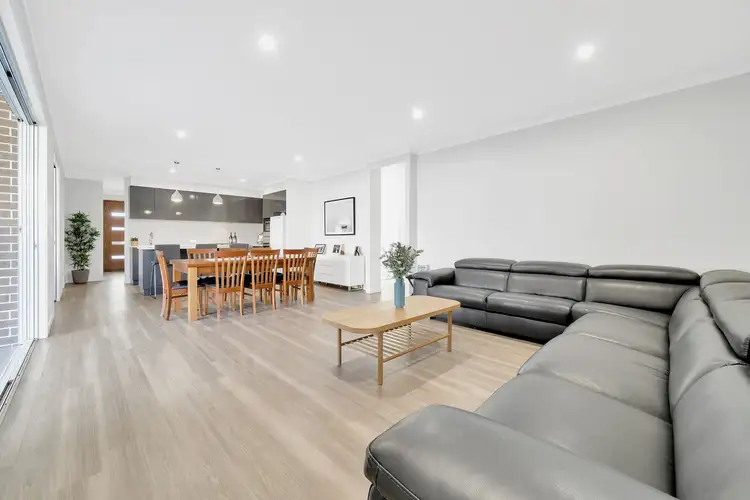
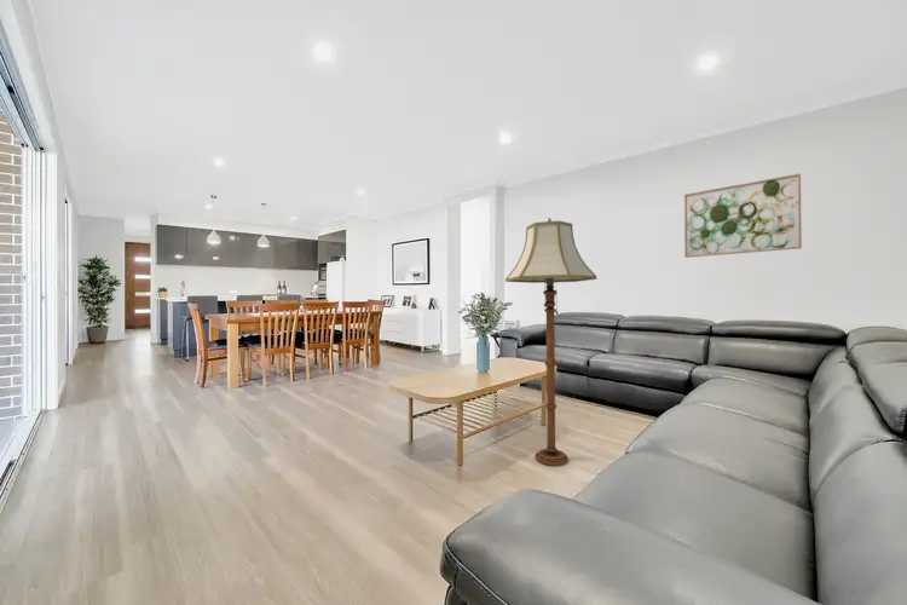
+ wall art (738, 219)
+ floor lamp (549, 338)
